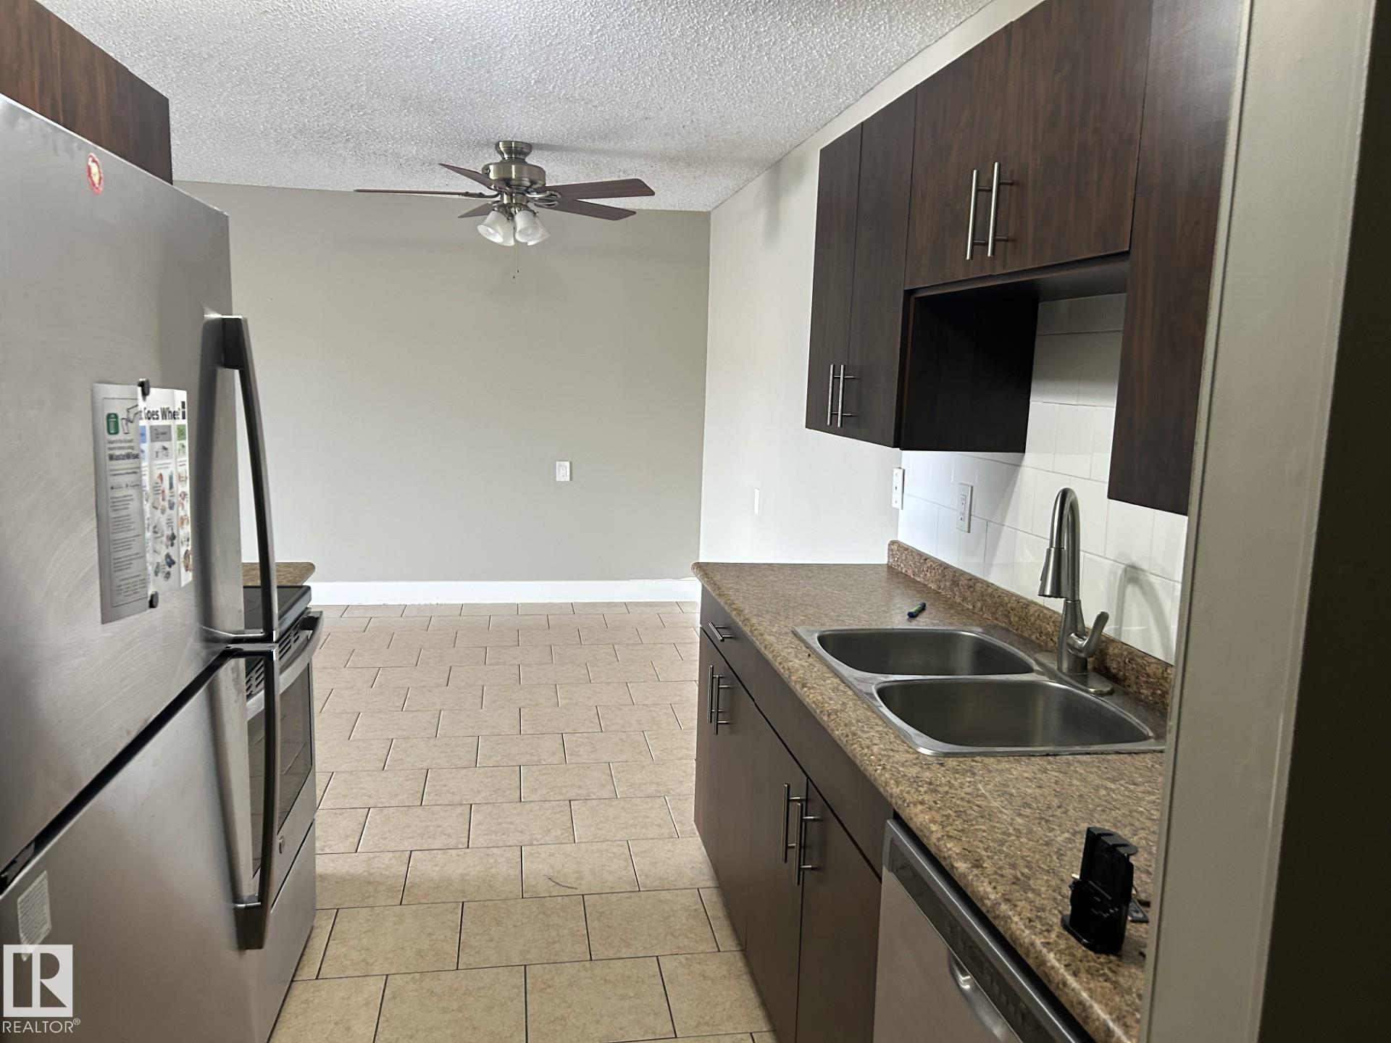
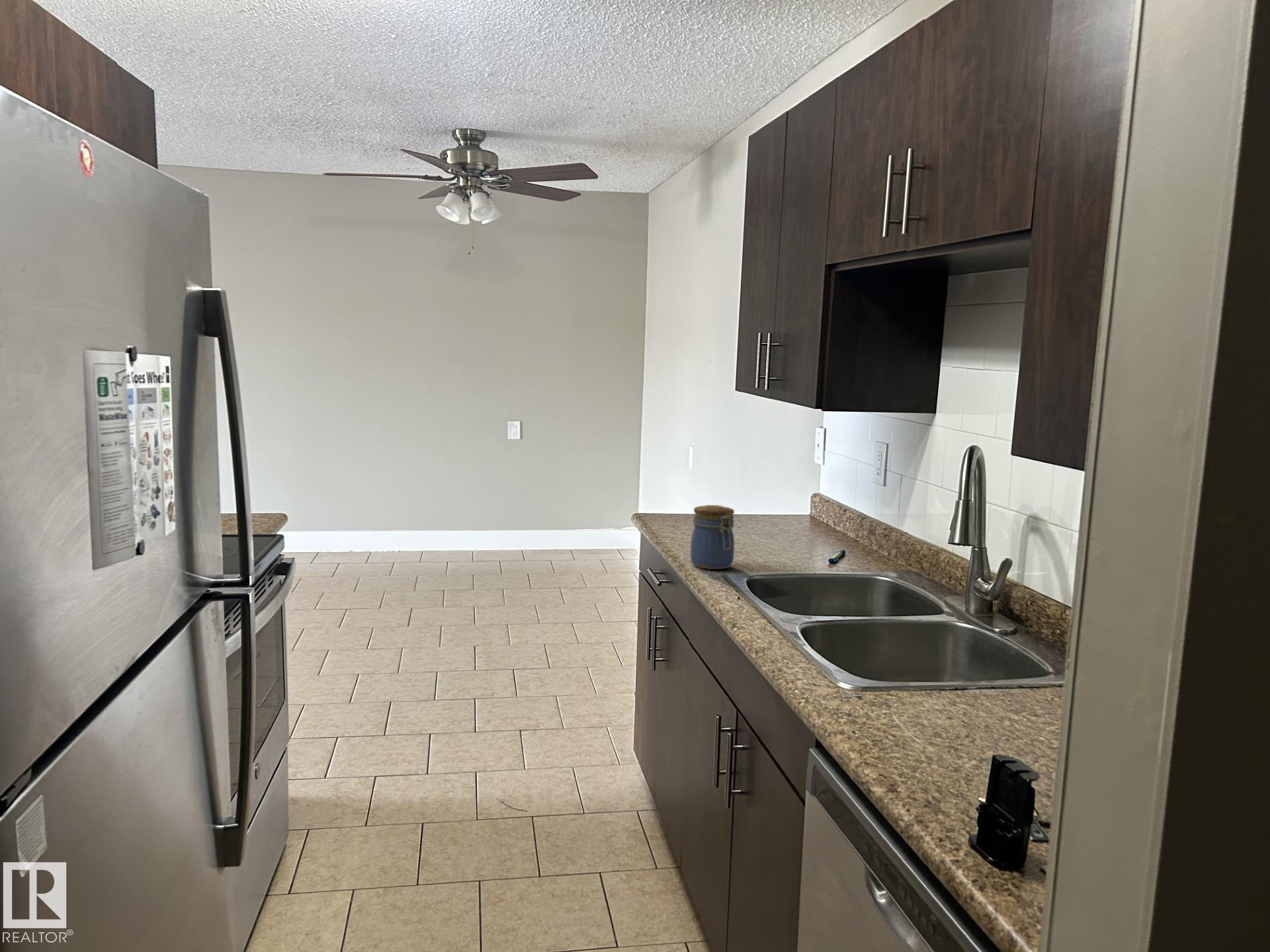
+ jar (714, 536)
